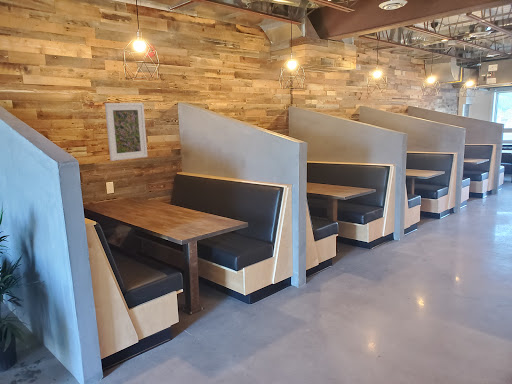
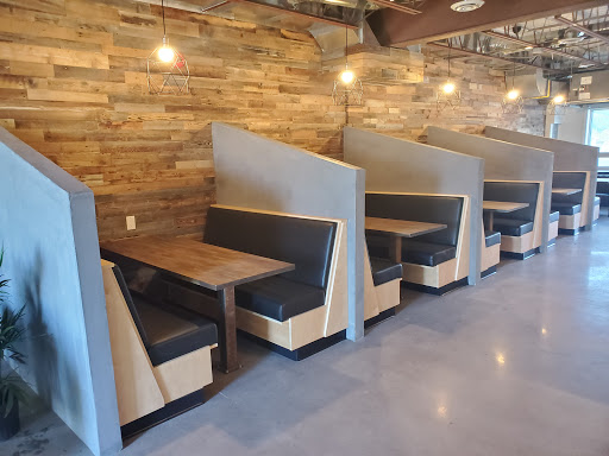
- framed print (127, 131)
